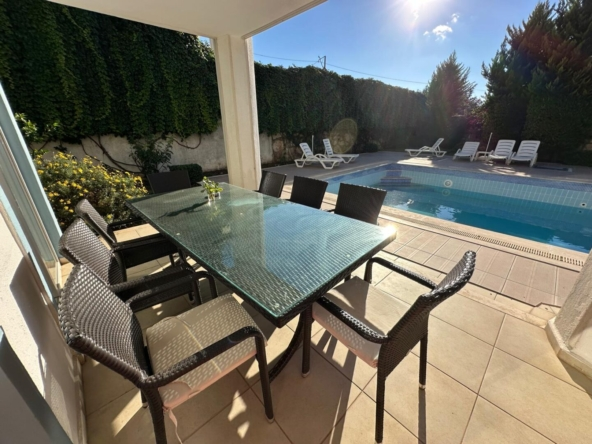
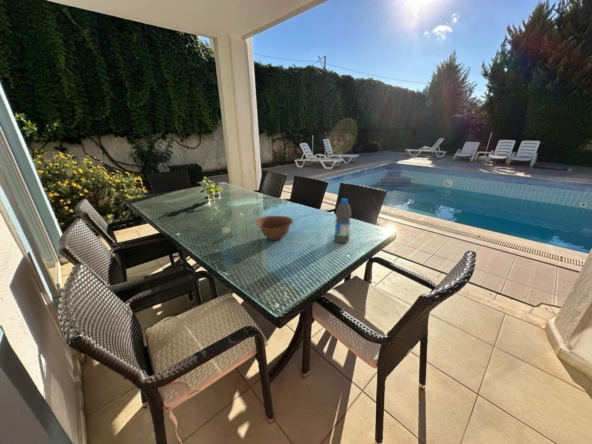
+ bowl (275, 229)
+ water bottle (342, 220)
